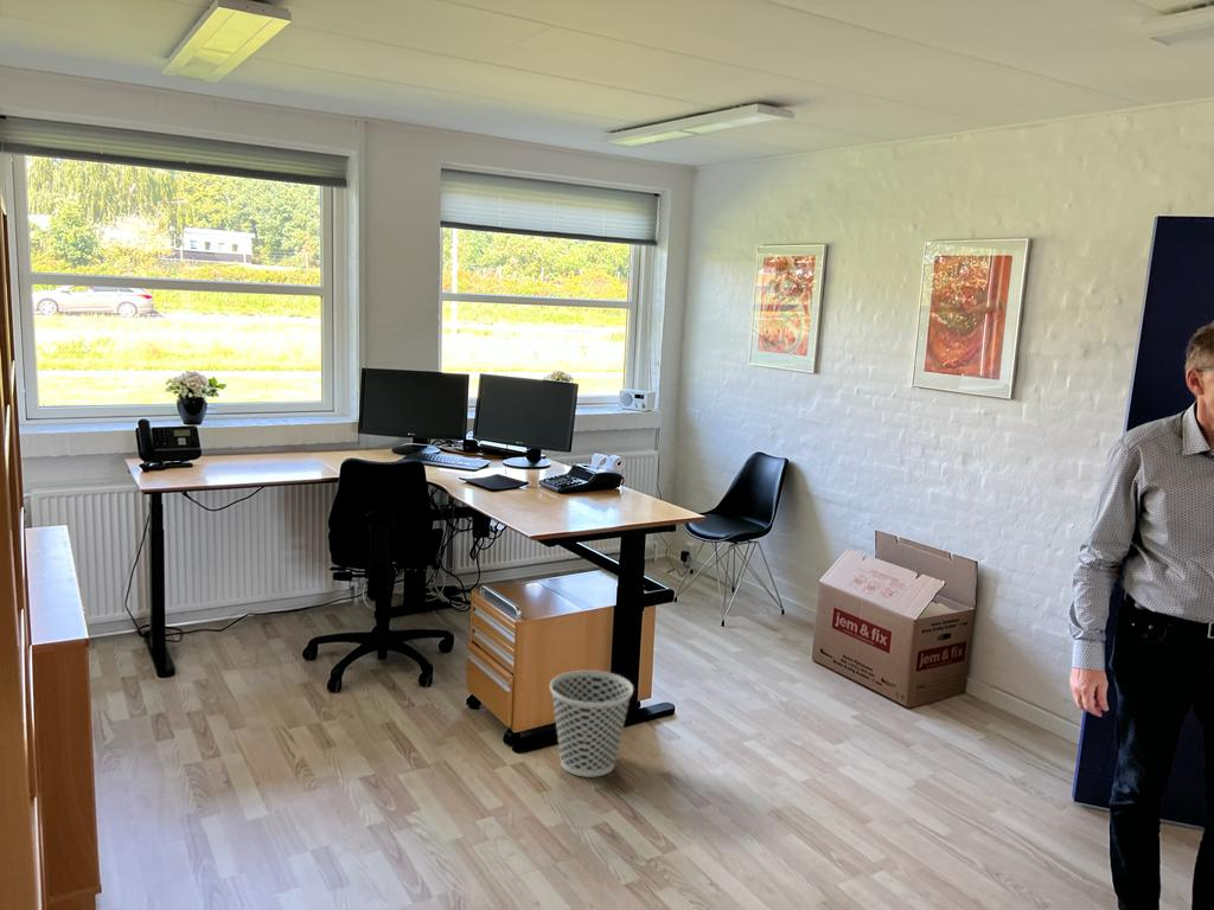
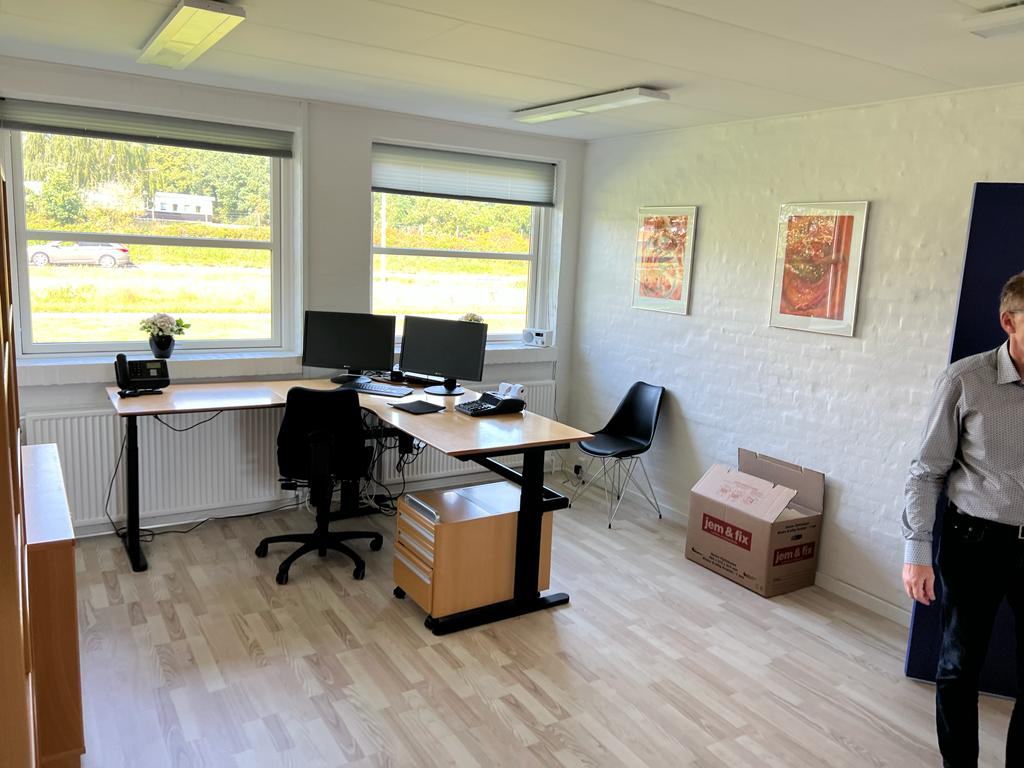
- wastebasket (589, 724)
